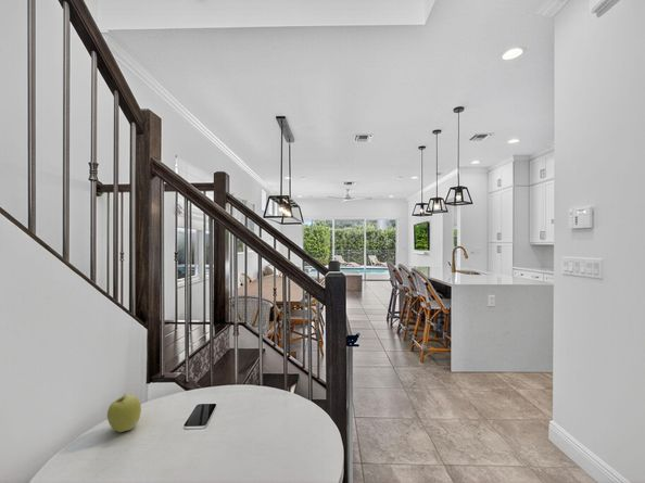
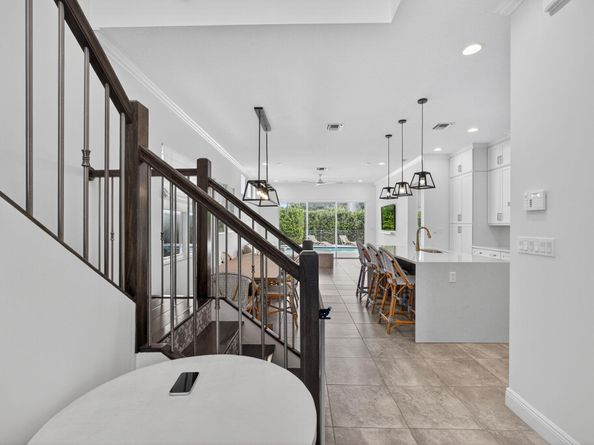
- apple (124, 409)
